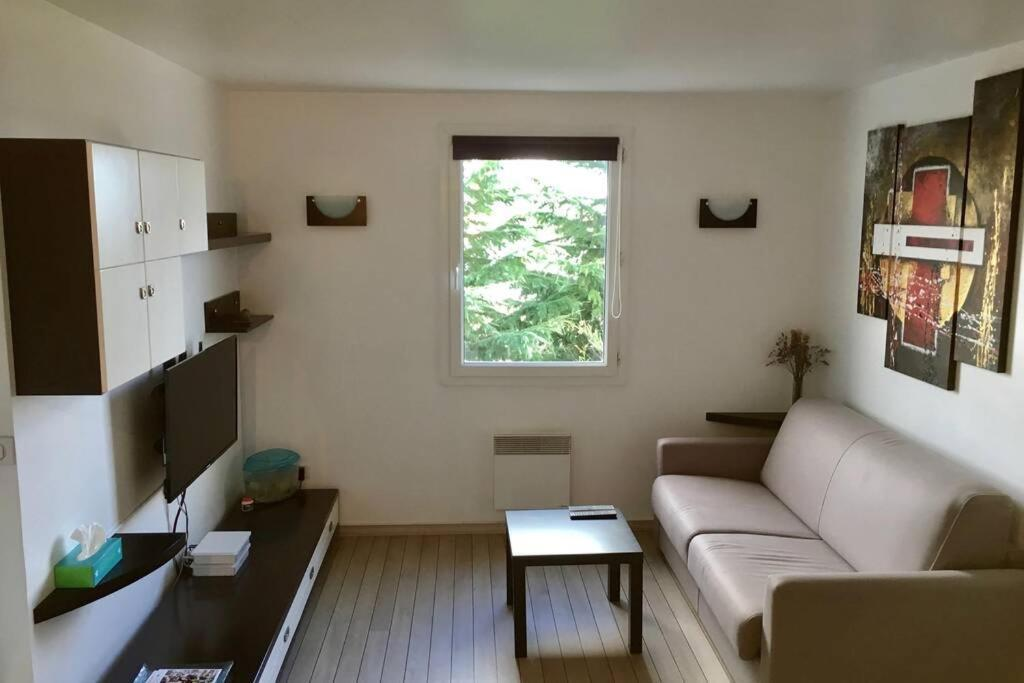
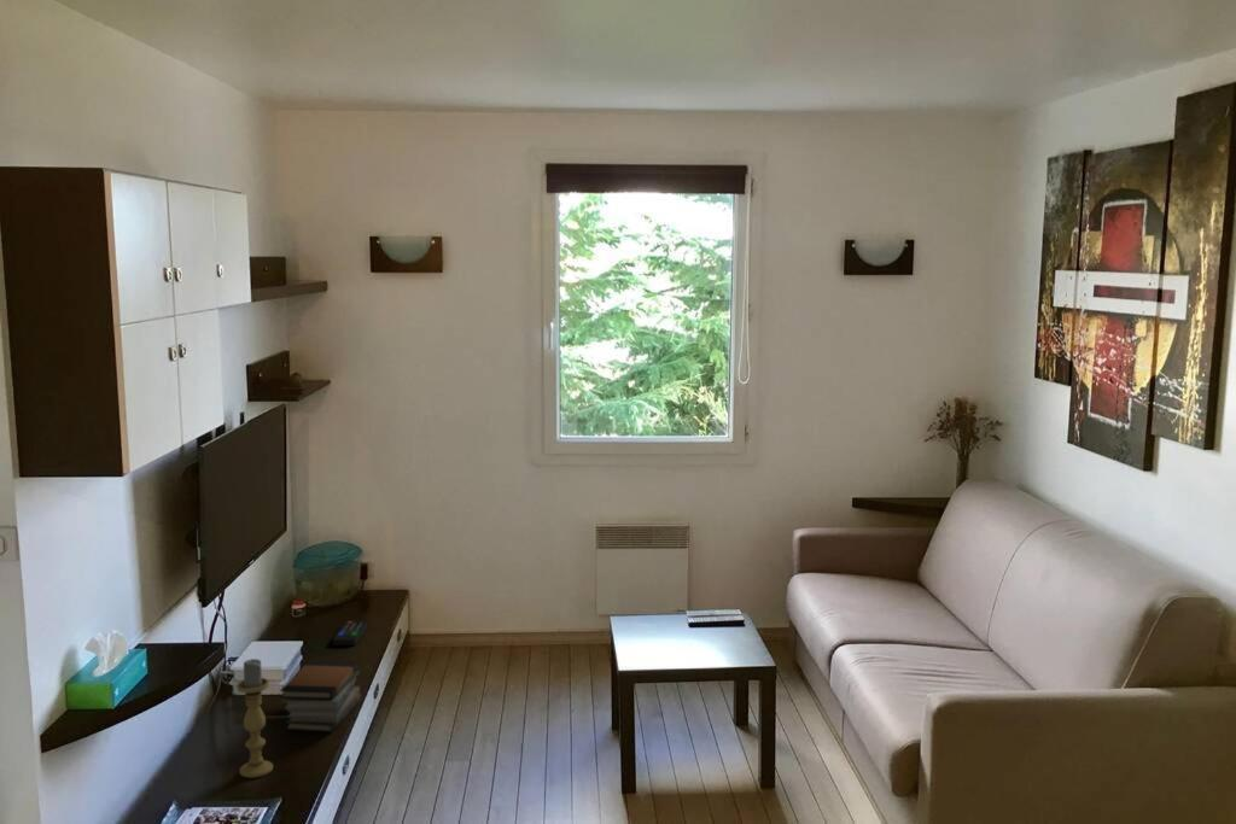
+ book stack (321, 695)
+ candle holder (253, 714)
+ remote control (350, 632)
